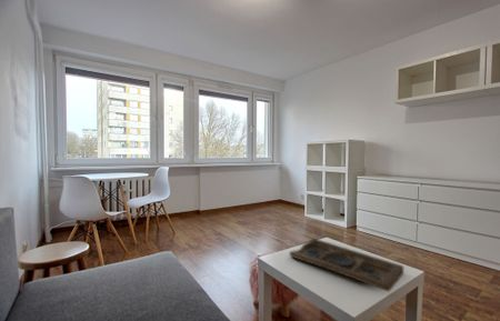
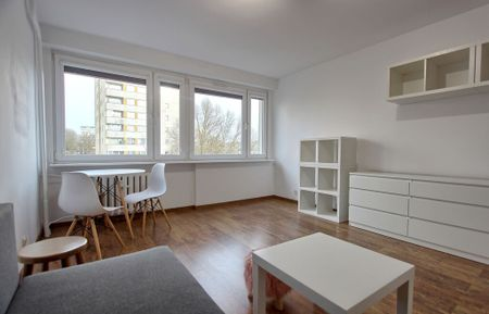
- decorative tray (342, 260)
